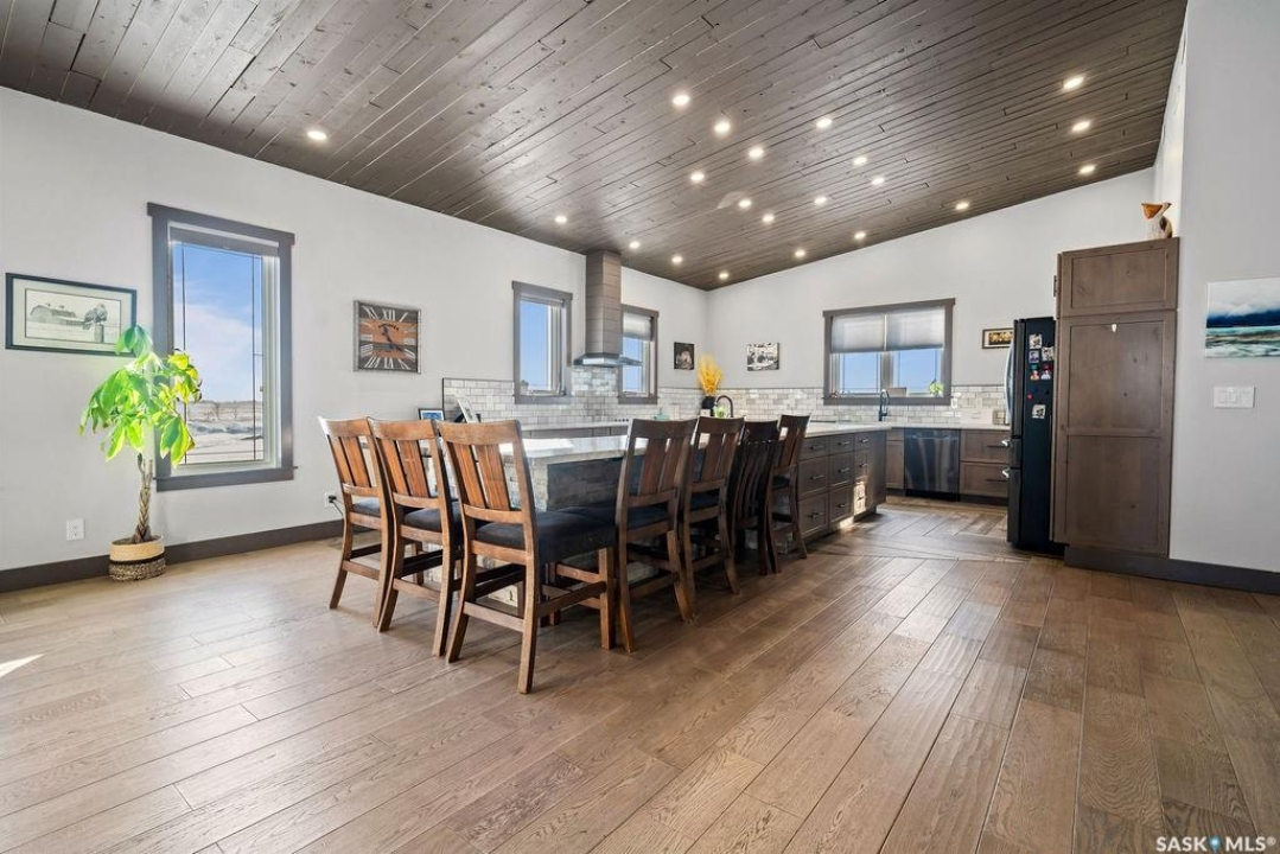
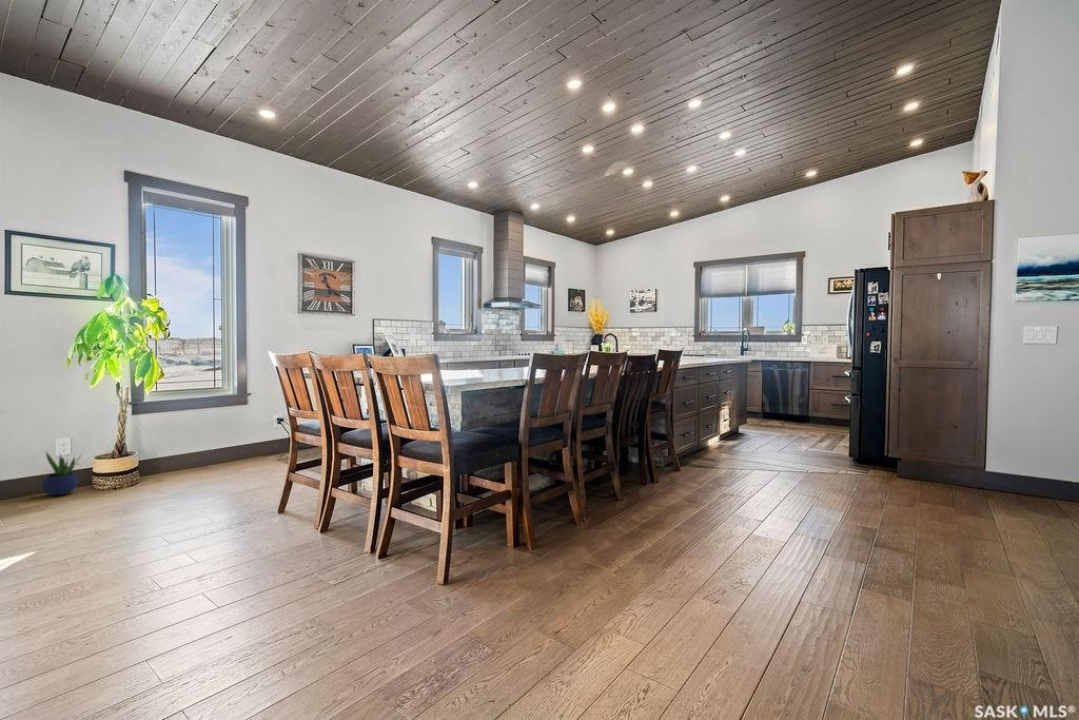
+ potted plant (62, 471)
